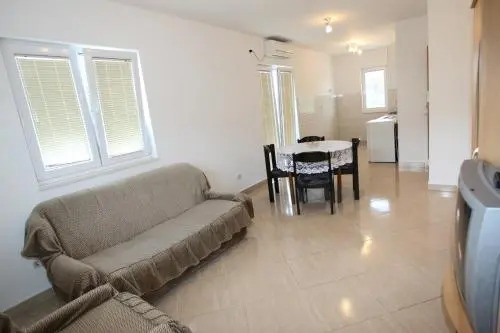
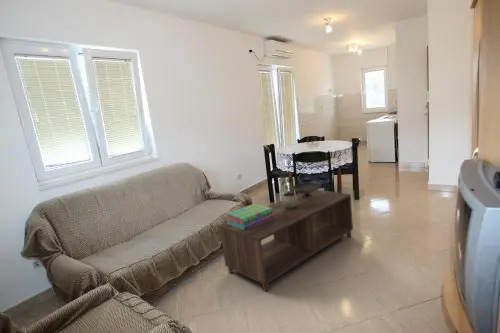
+ stack of books (249, 215)
+ potted plant (287, 190)
+ decorative bowl (306, 190)
+ coffee table (292, 231)
